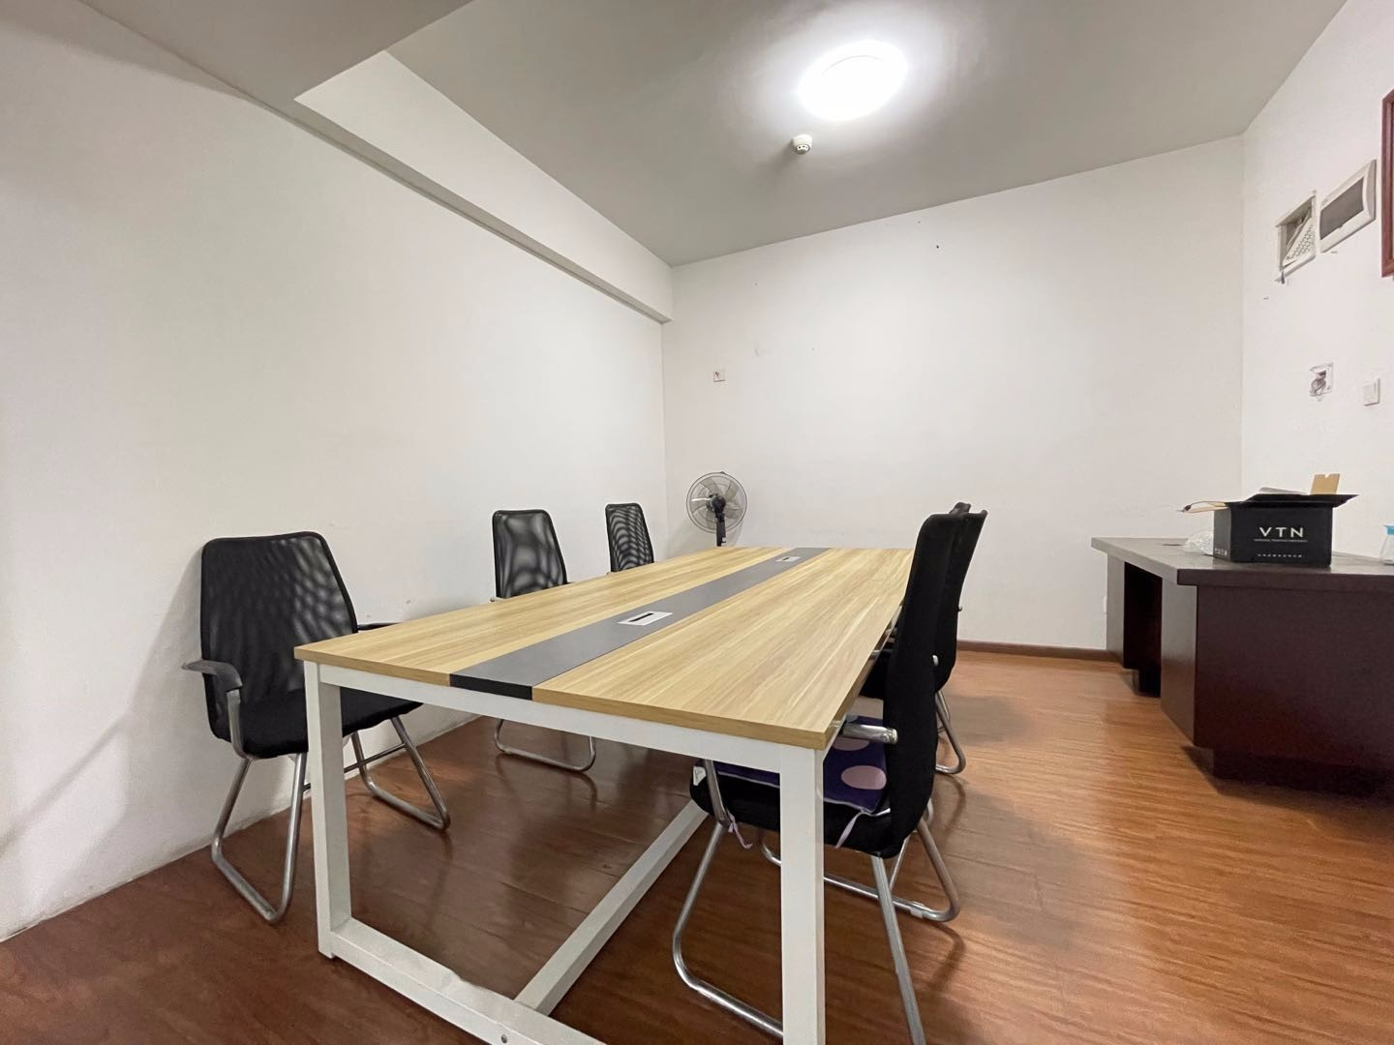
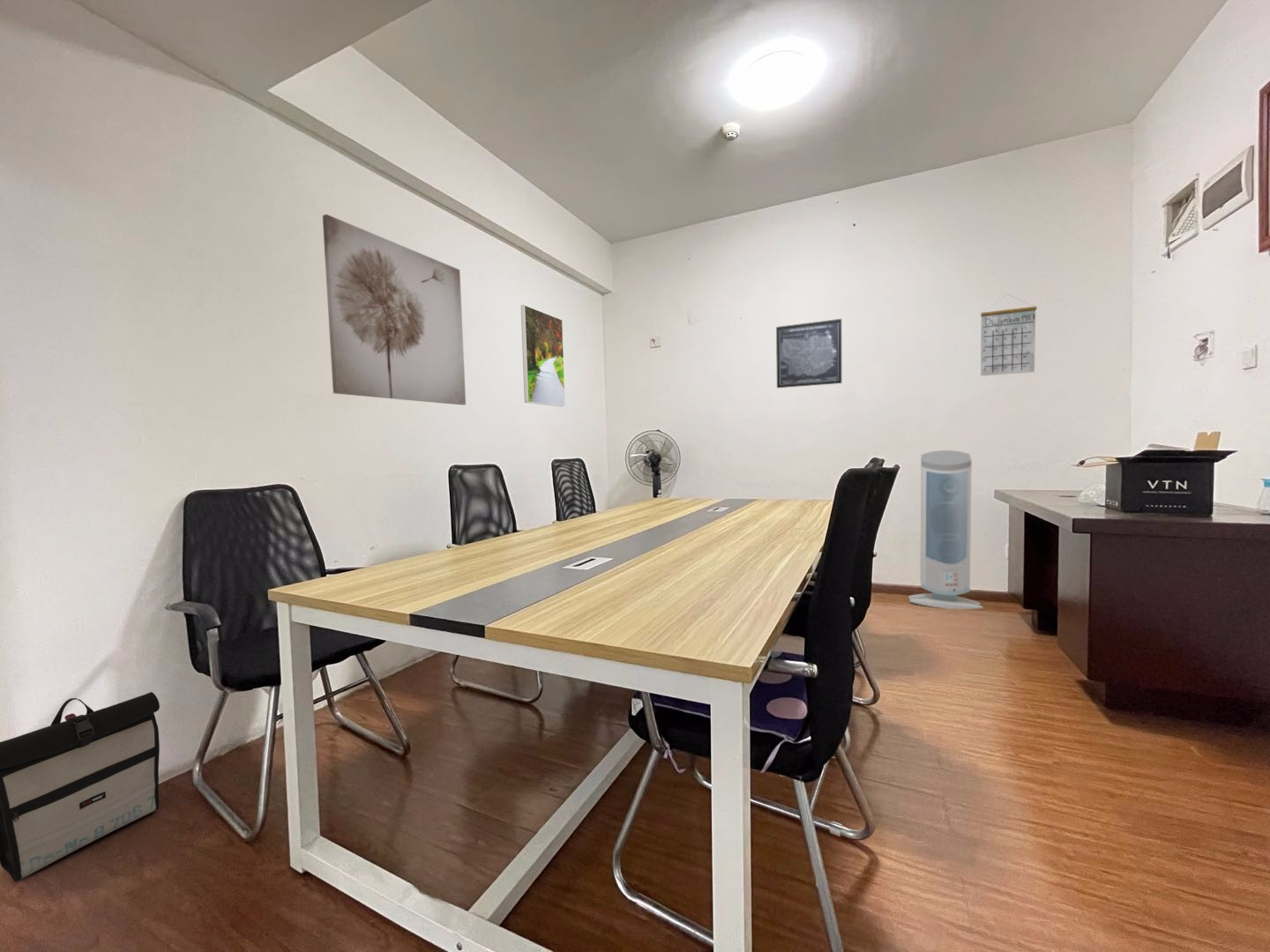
+ calendar (1007, 334)
+ wall art (404, 324)
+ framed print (544, 359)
+ air purifier (945, 527)
+ wall art (808, 354)
+ backpack (79, 770)
